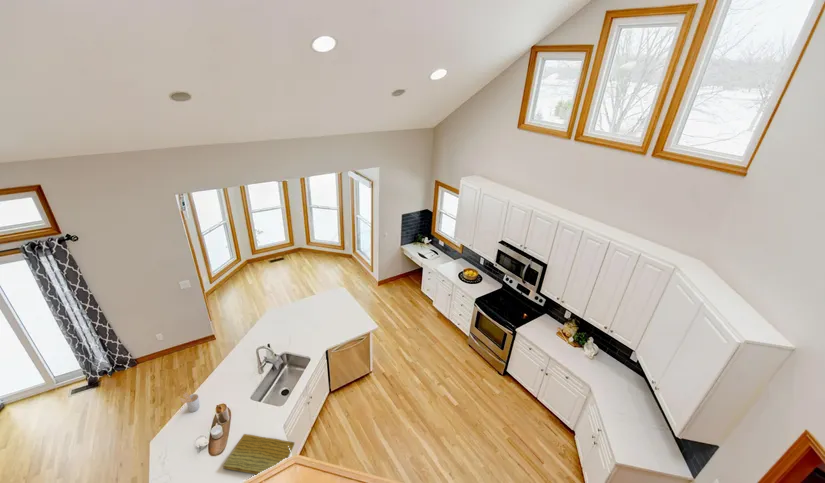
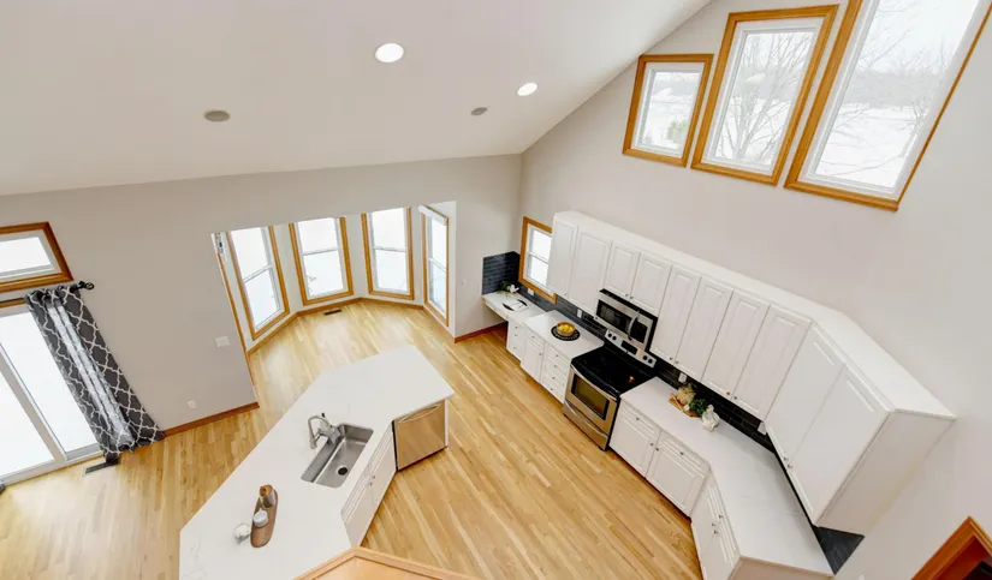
- utensil holder (189, 402)
- cutting board (260, 454)
